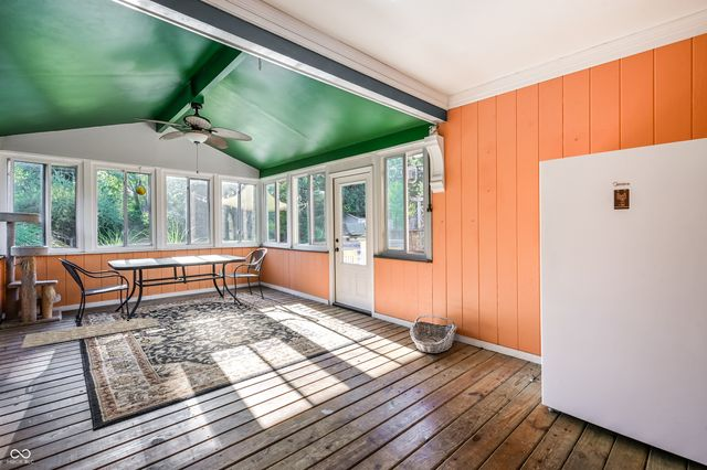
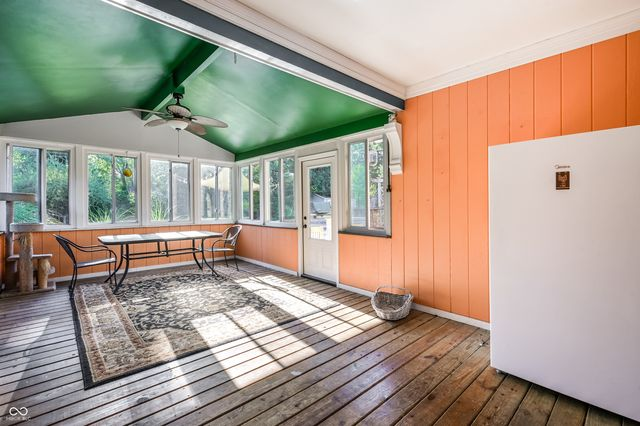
- rug (96, 329)
